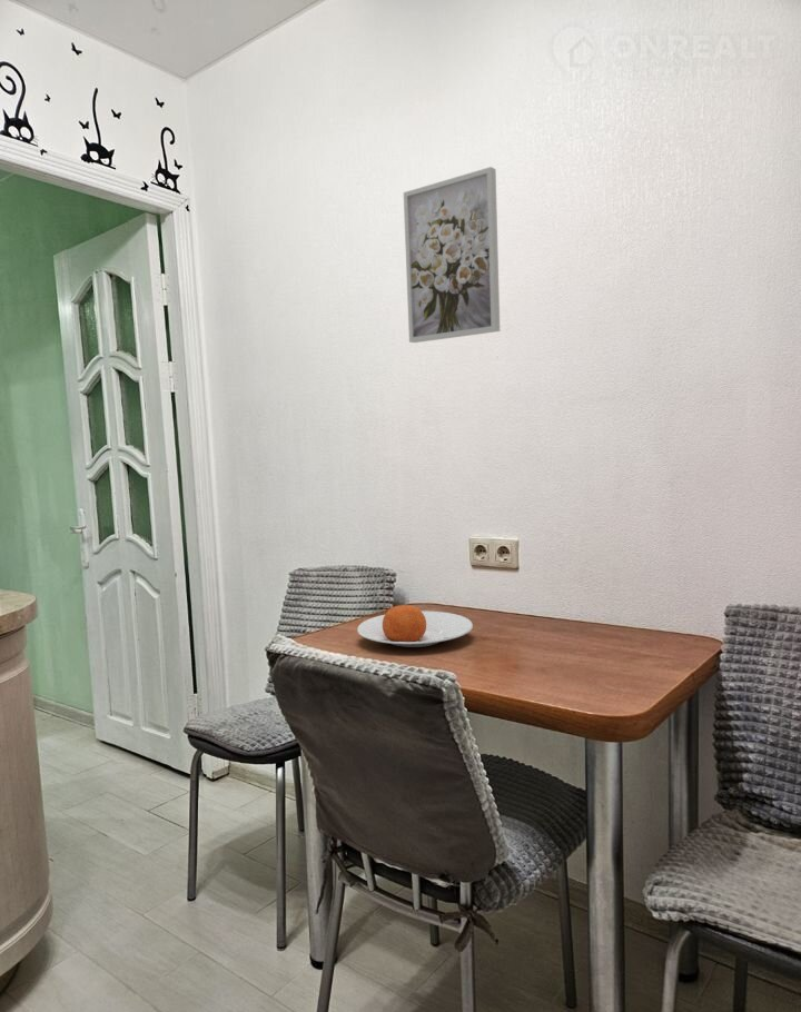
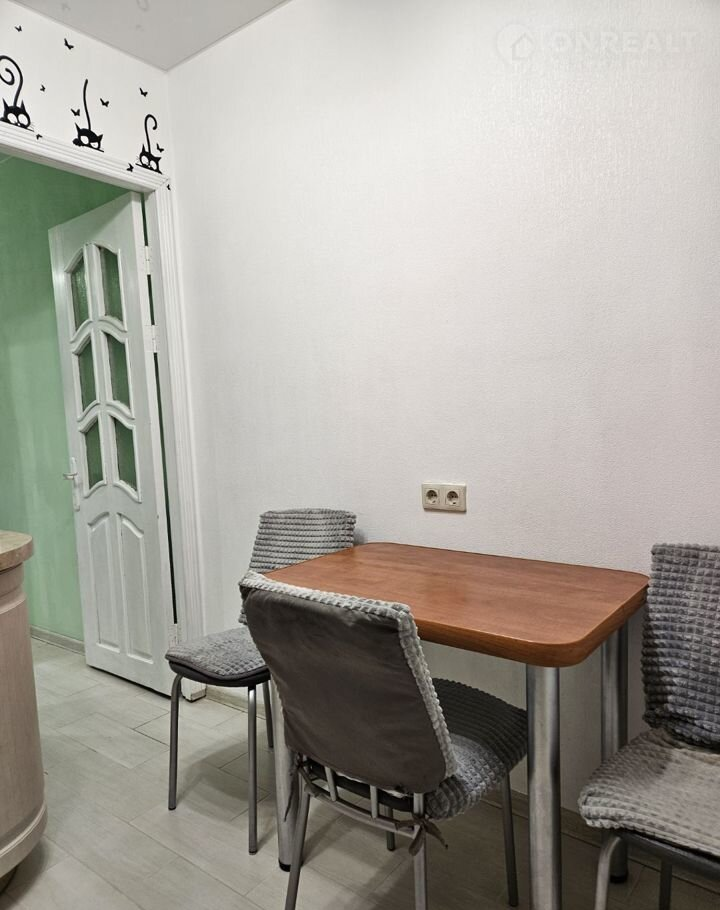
- plate (414, 622)
- wall art (449, 259)
